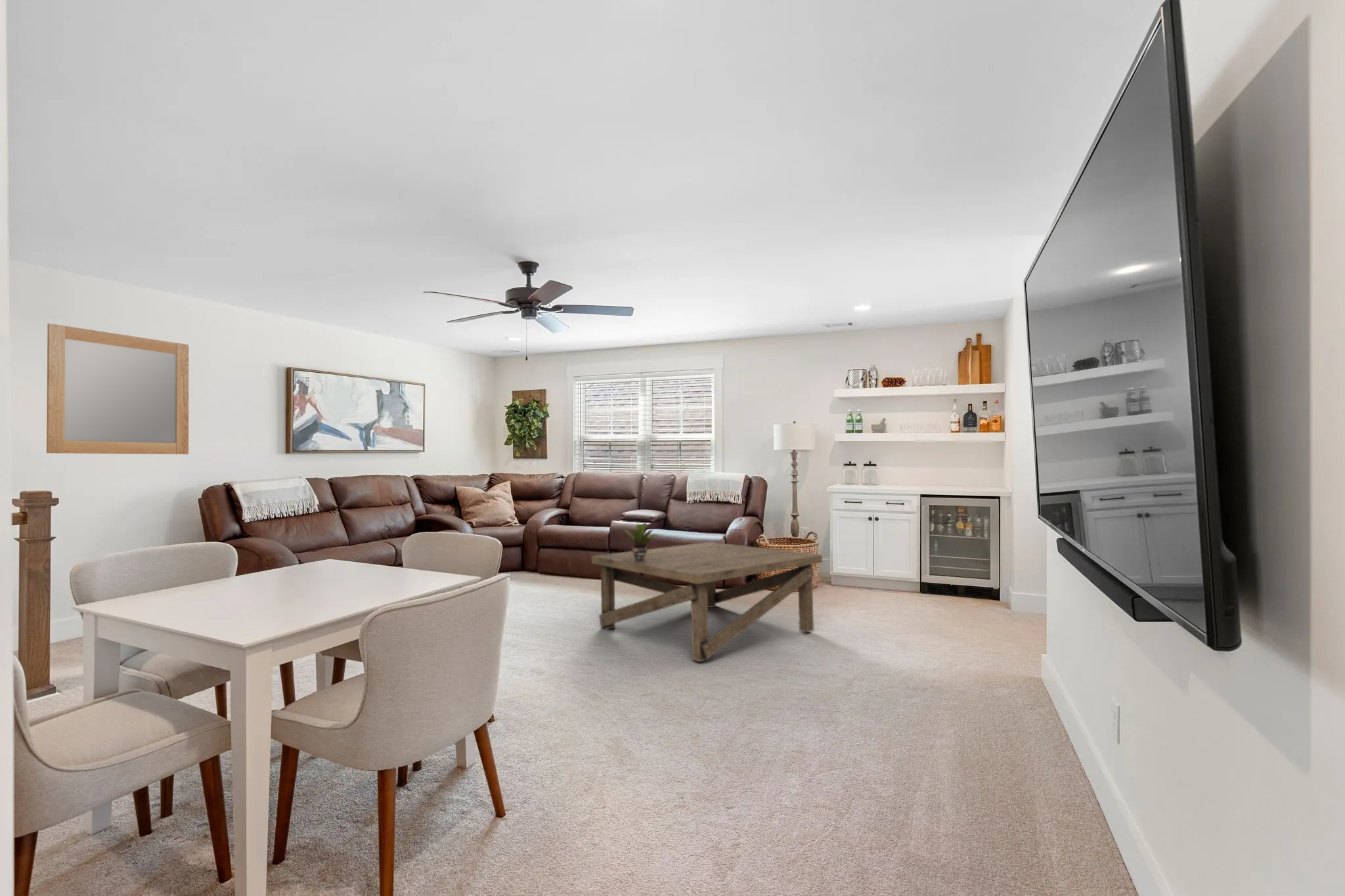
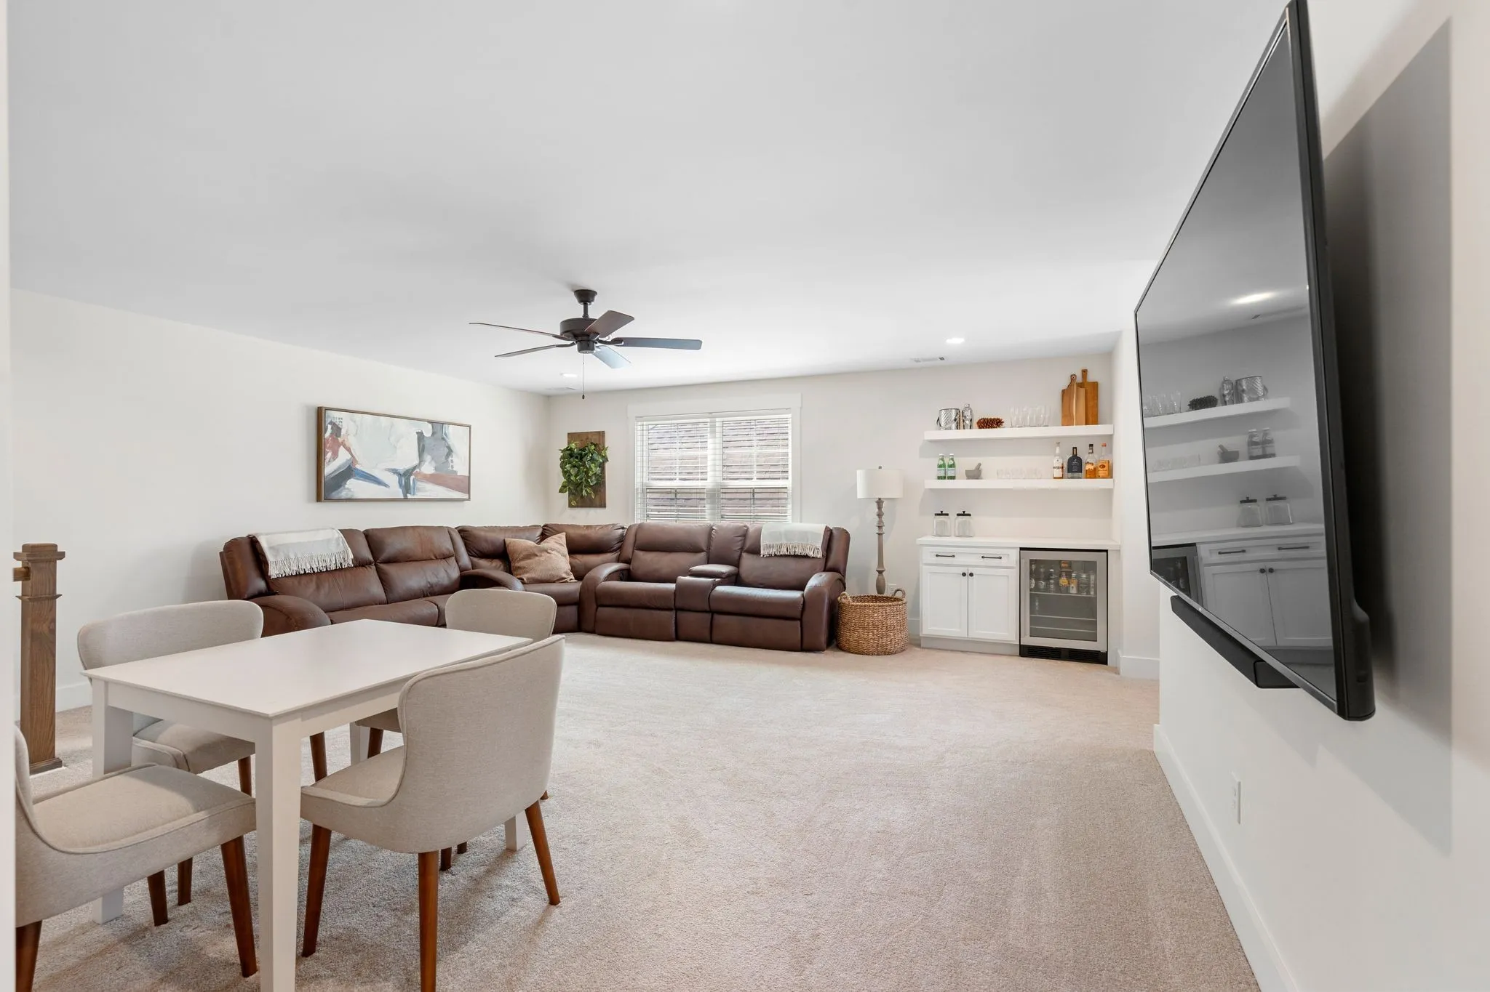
- potted plant (638, 542)
- coffee table (705, 592)
- home mirror (123, 394)
